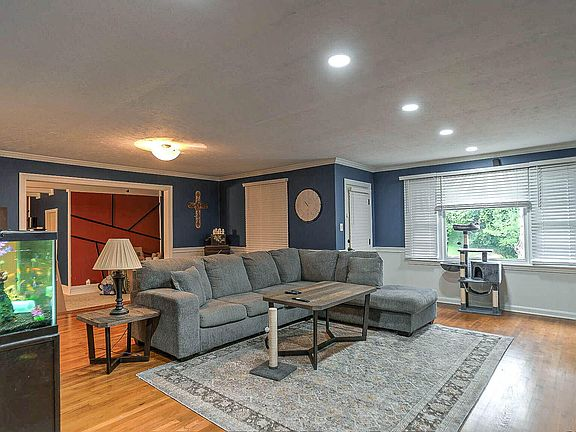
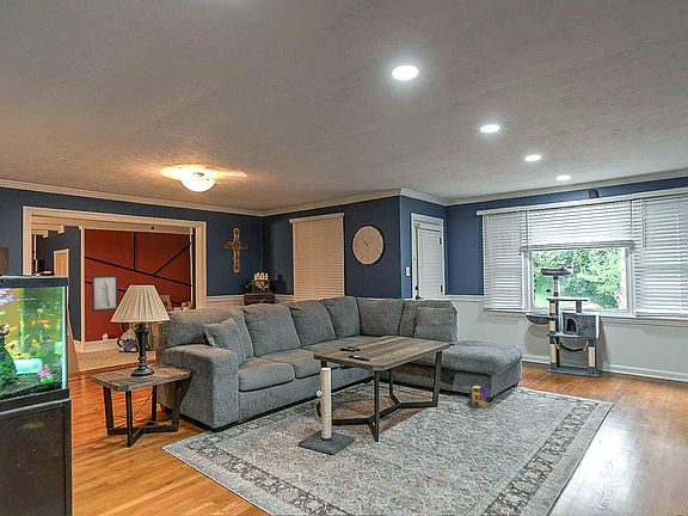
+ wall art (105, 293)
+ toy house (475, 395)
